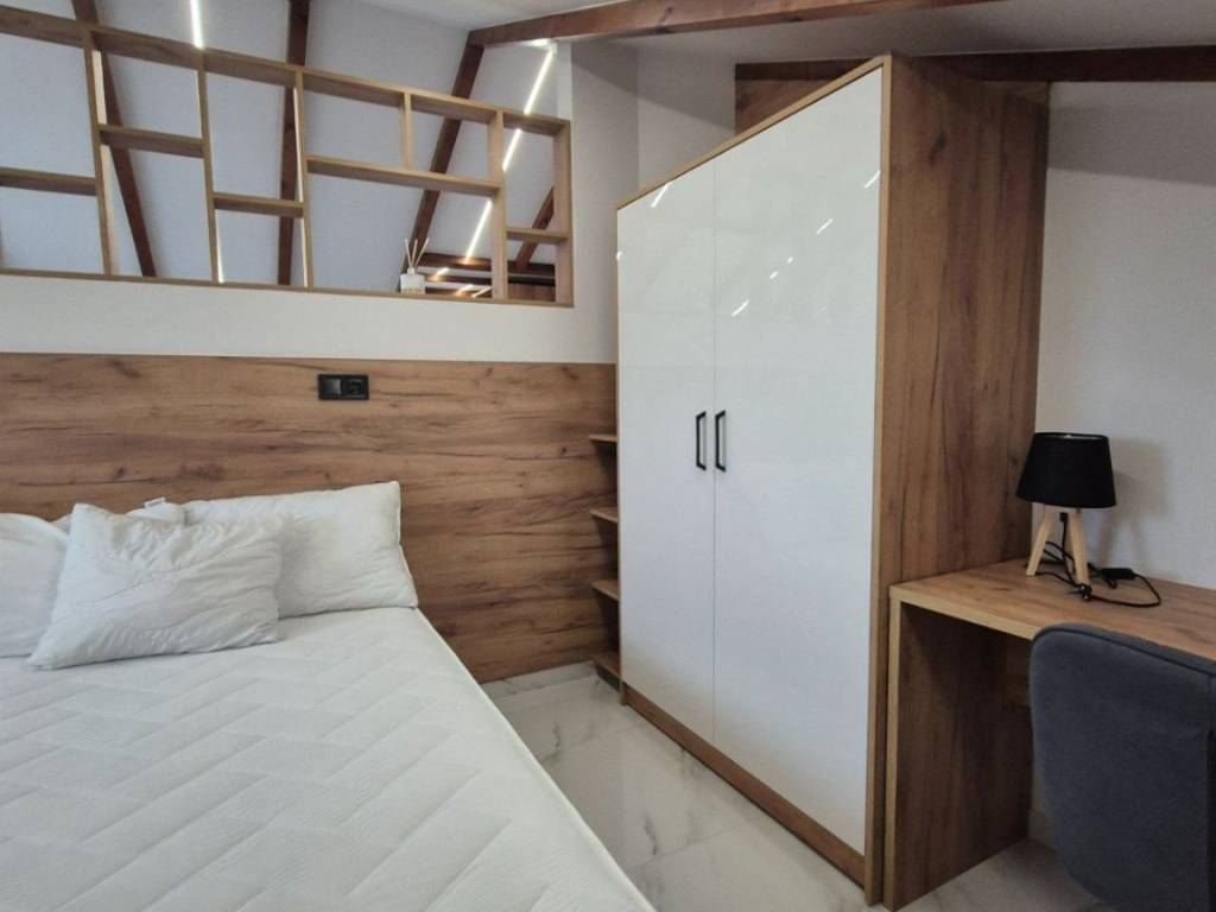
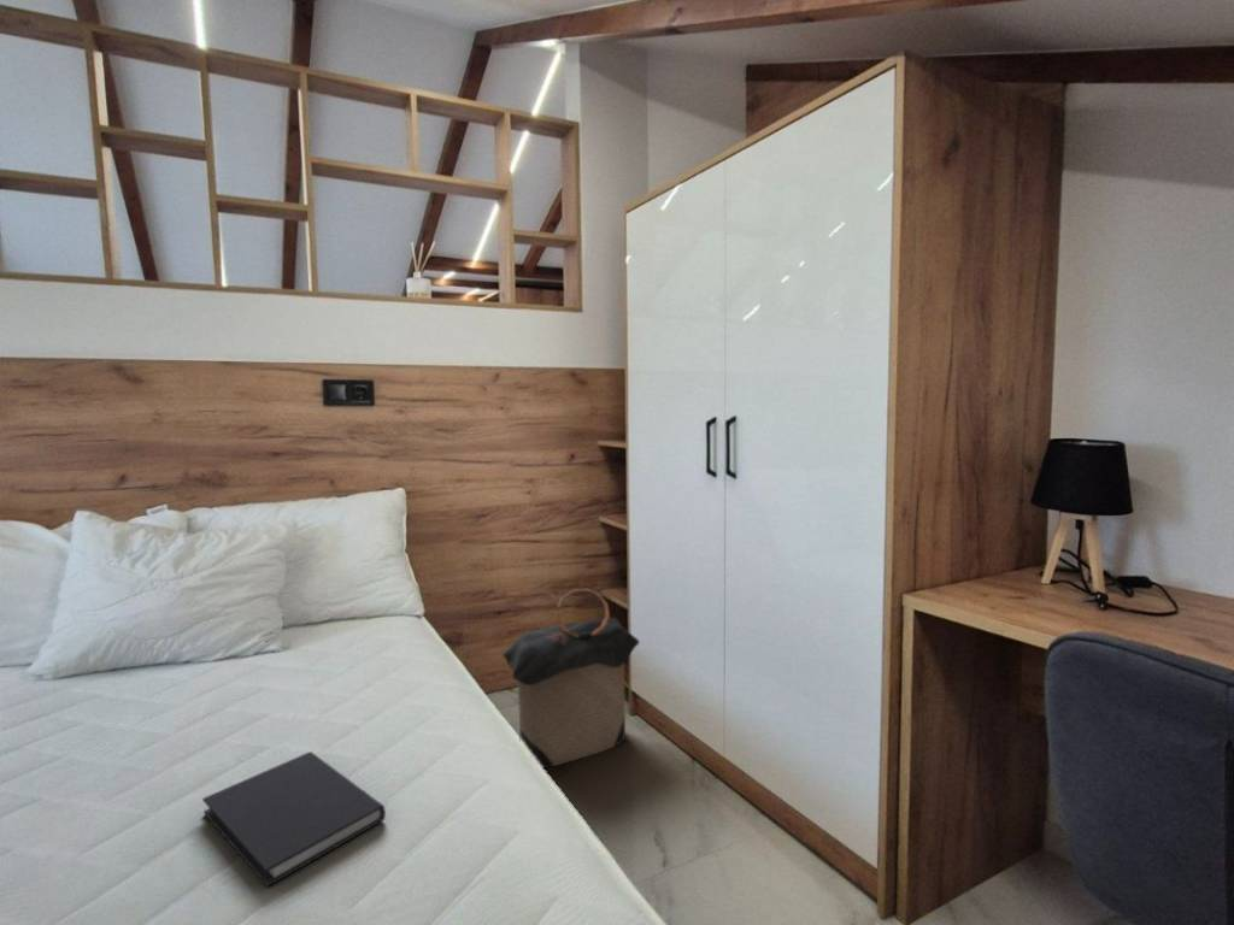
+ laundry hamper (570, 673)
+ diary (293, 808)
